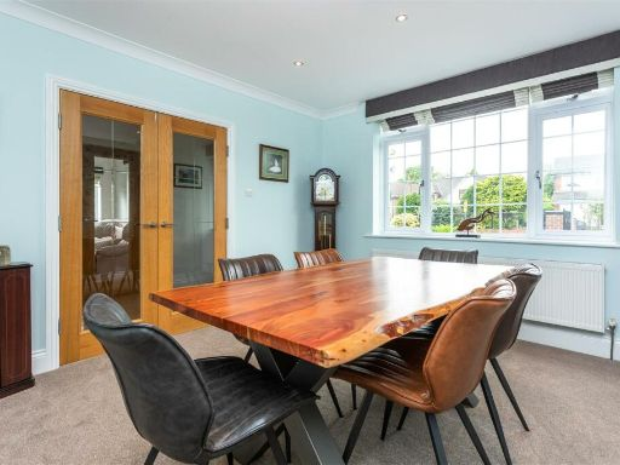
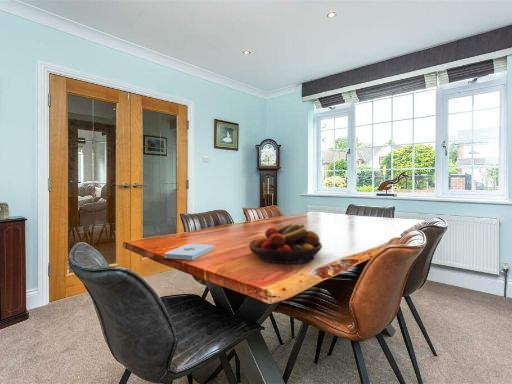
+ fruit bowl (284, 239)
+ notepad (190, 250)
